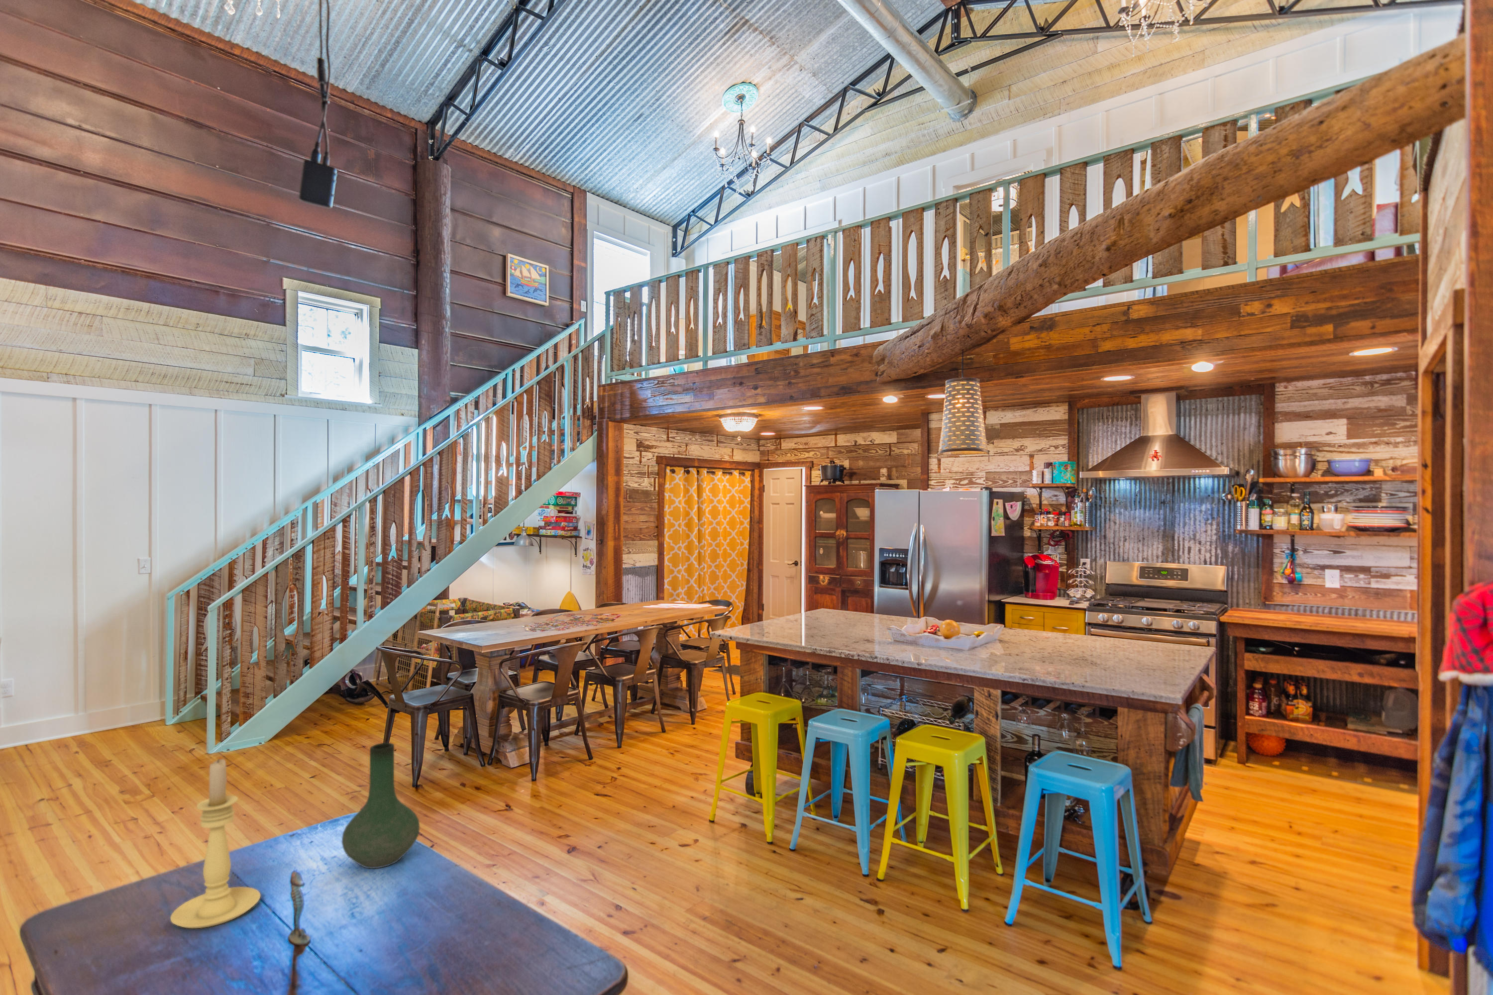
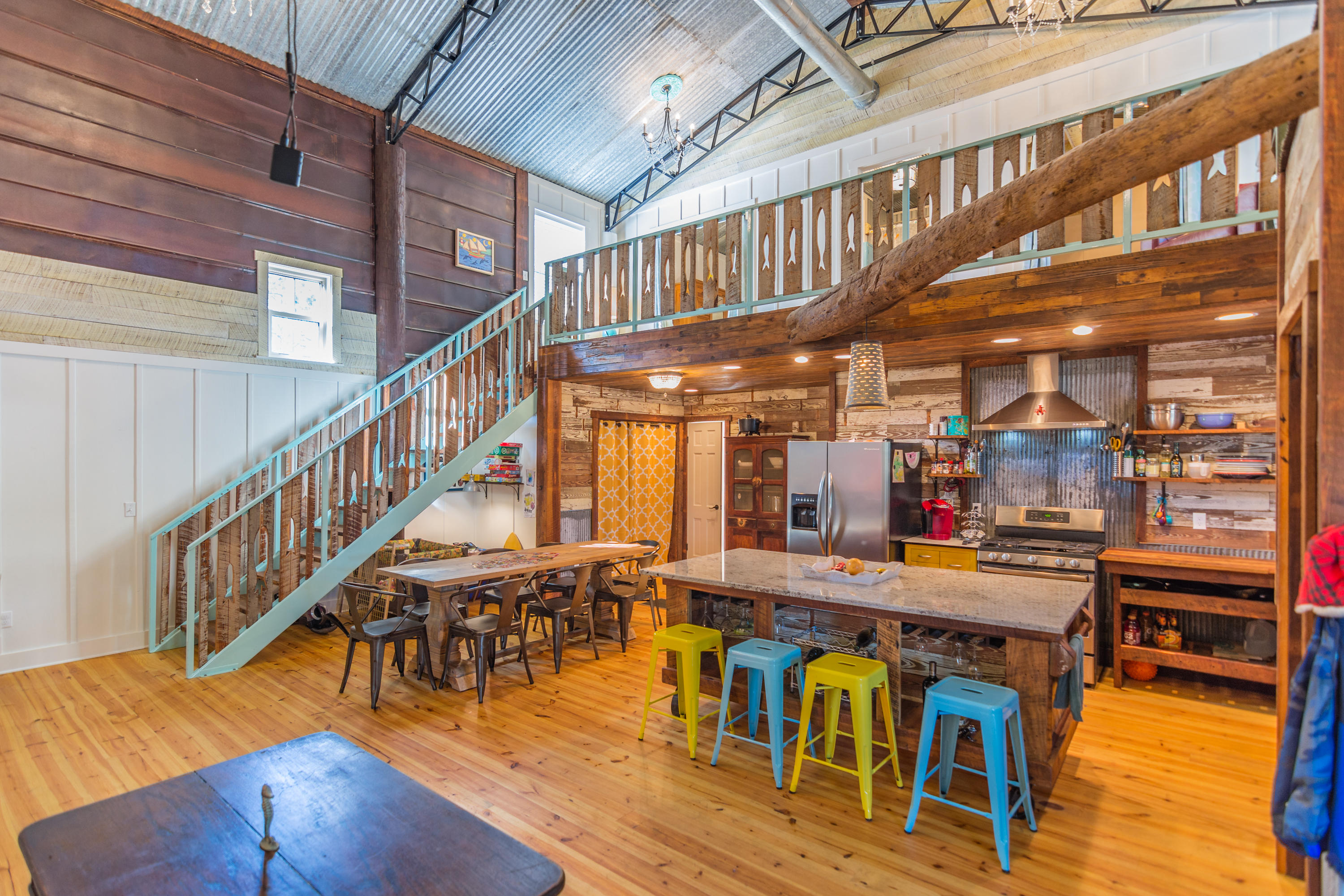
- vase (382, 803)
- candle holder (217, 834)
